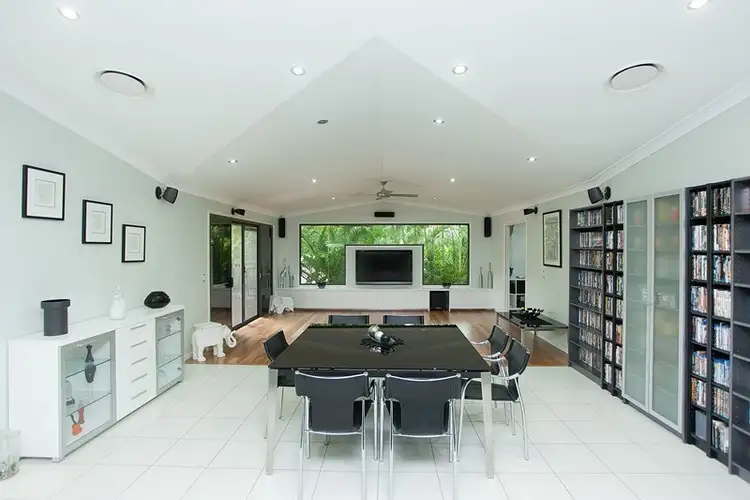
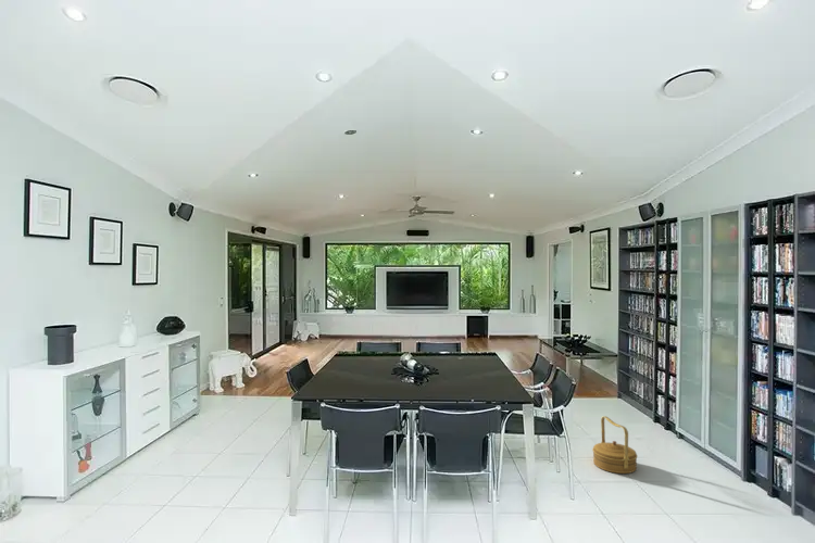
+ basket (614, 443)
